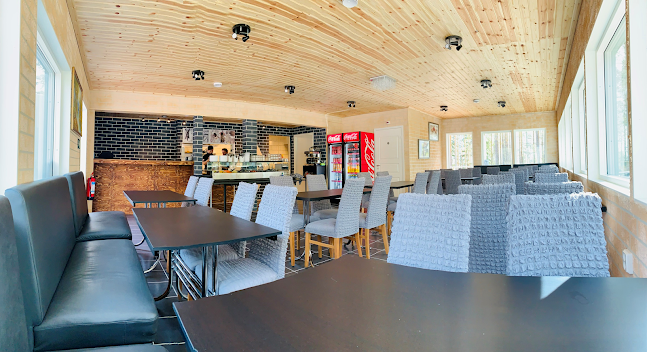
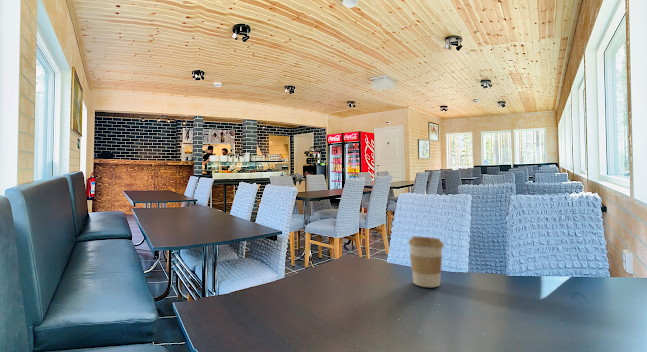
+ coffee cup (426, 259)
